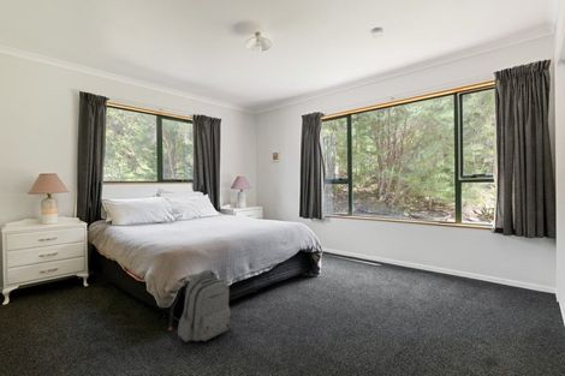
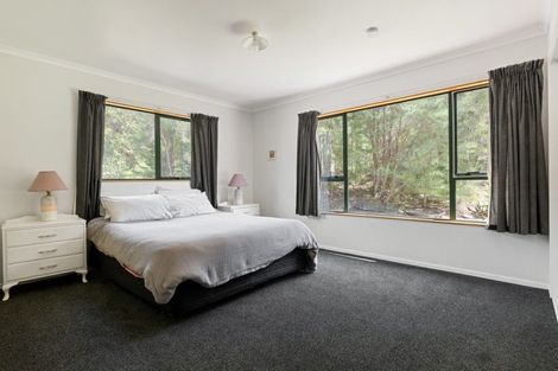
- backpack (202, 300)
